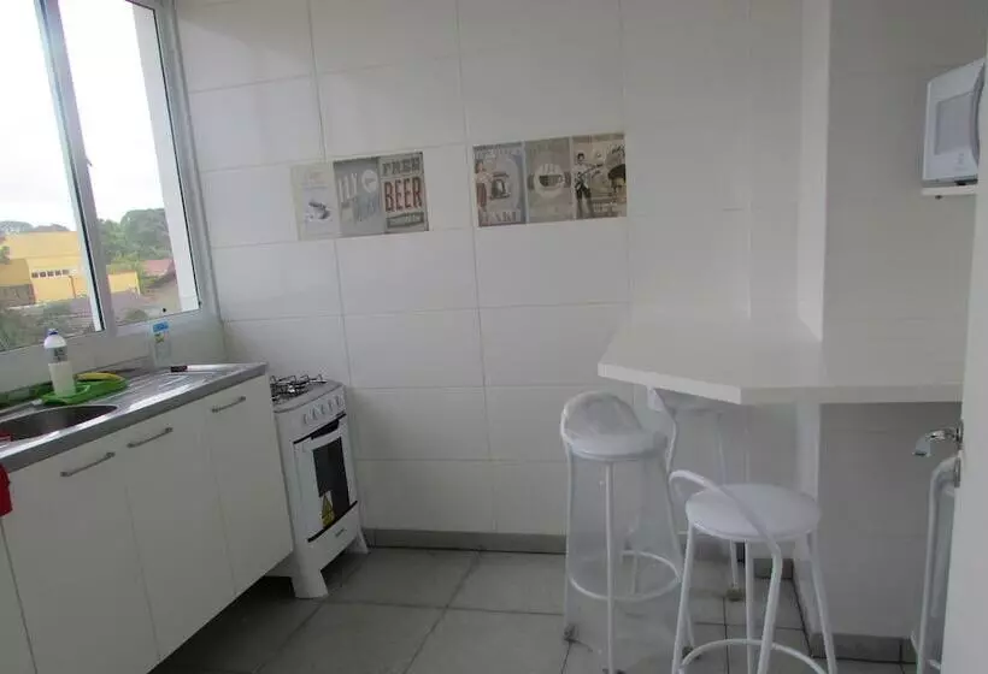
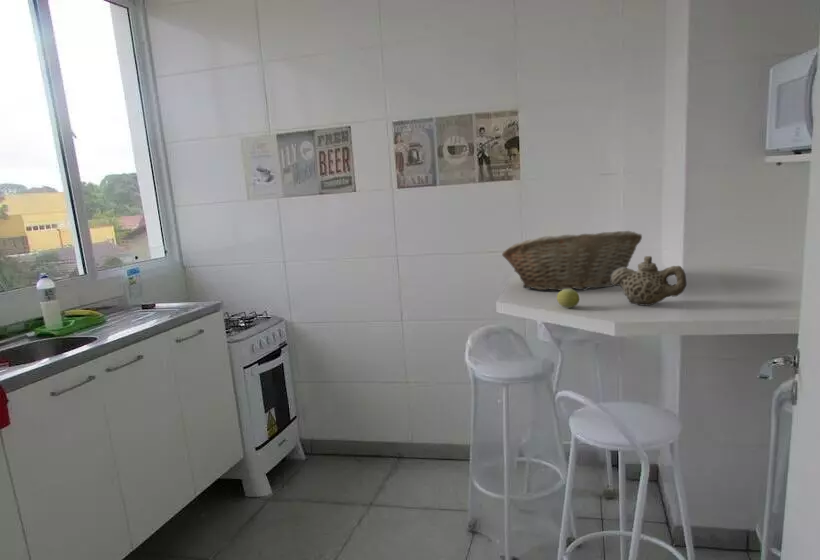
+ fruit (567, 298)
+ fruit basket (570, 257)
+ teapot (647, 280)
